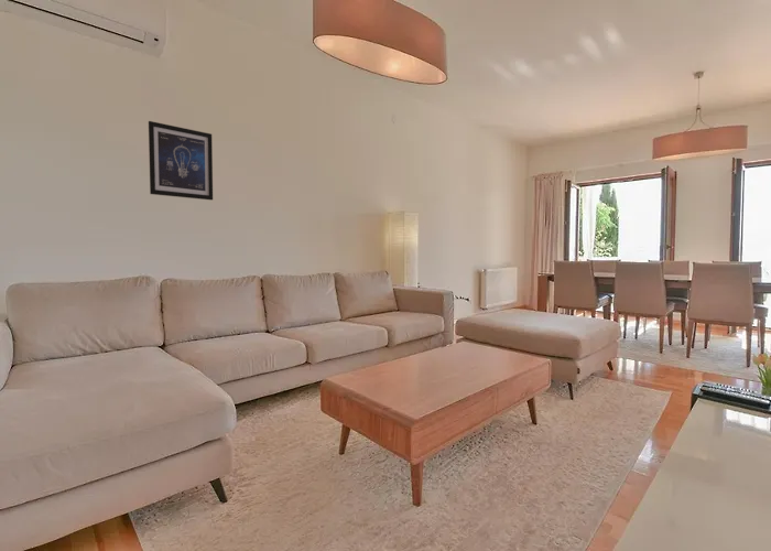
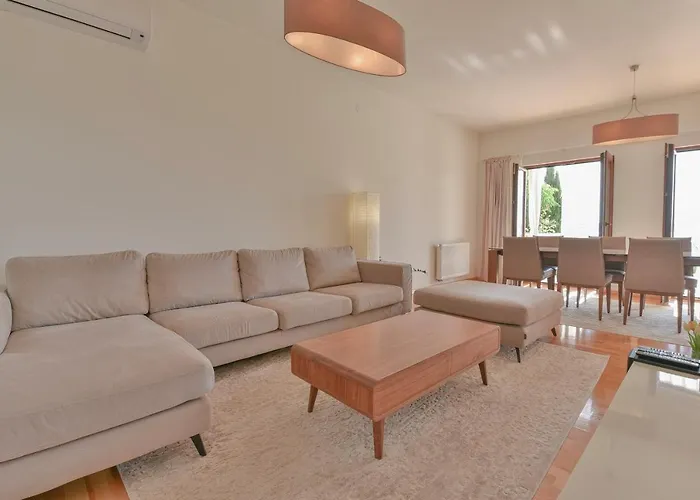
- wall art (182, 162)
